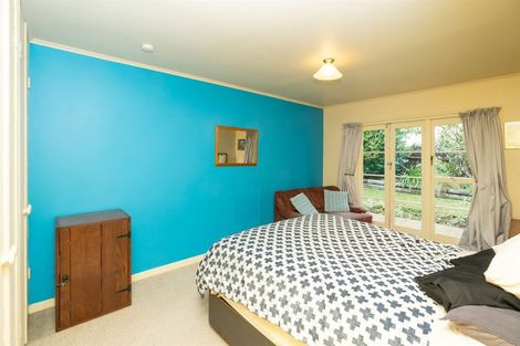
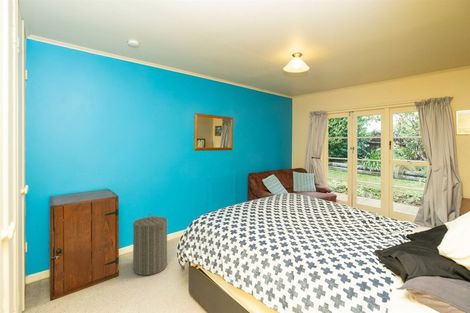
+ laundry hamper (150, 240)
